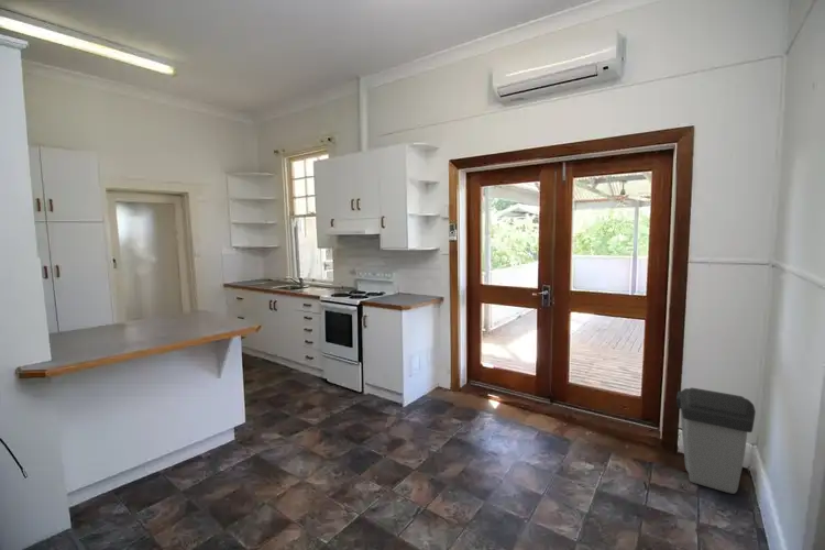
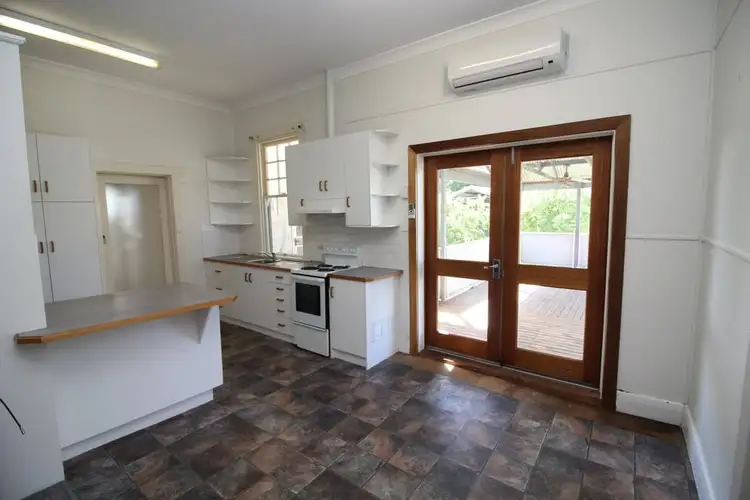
- trash can (712, 437)
